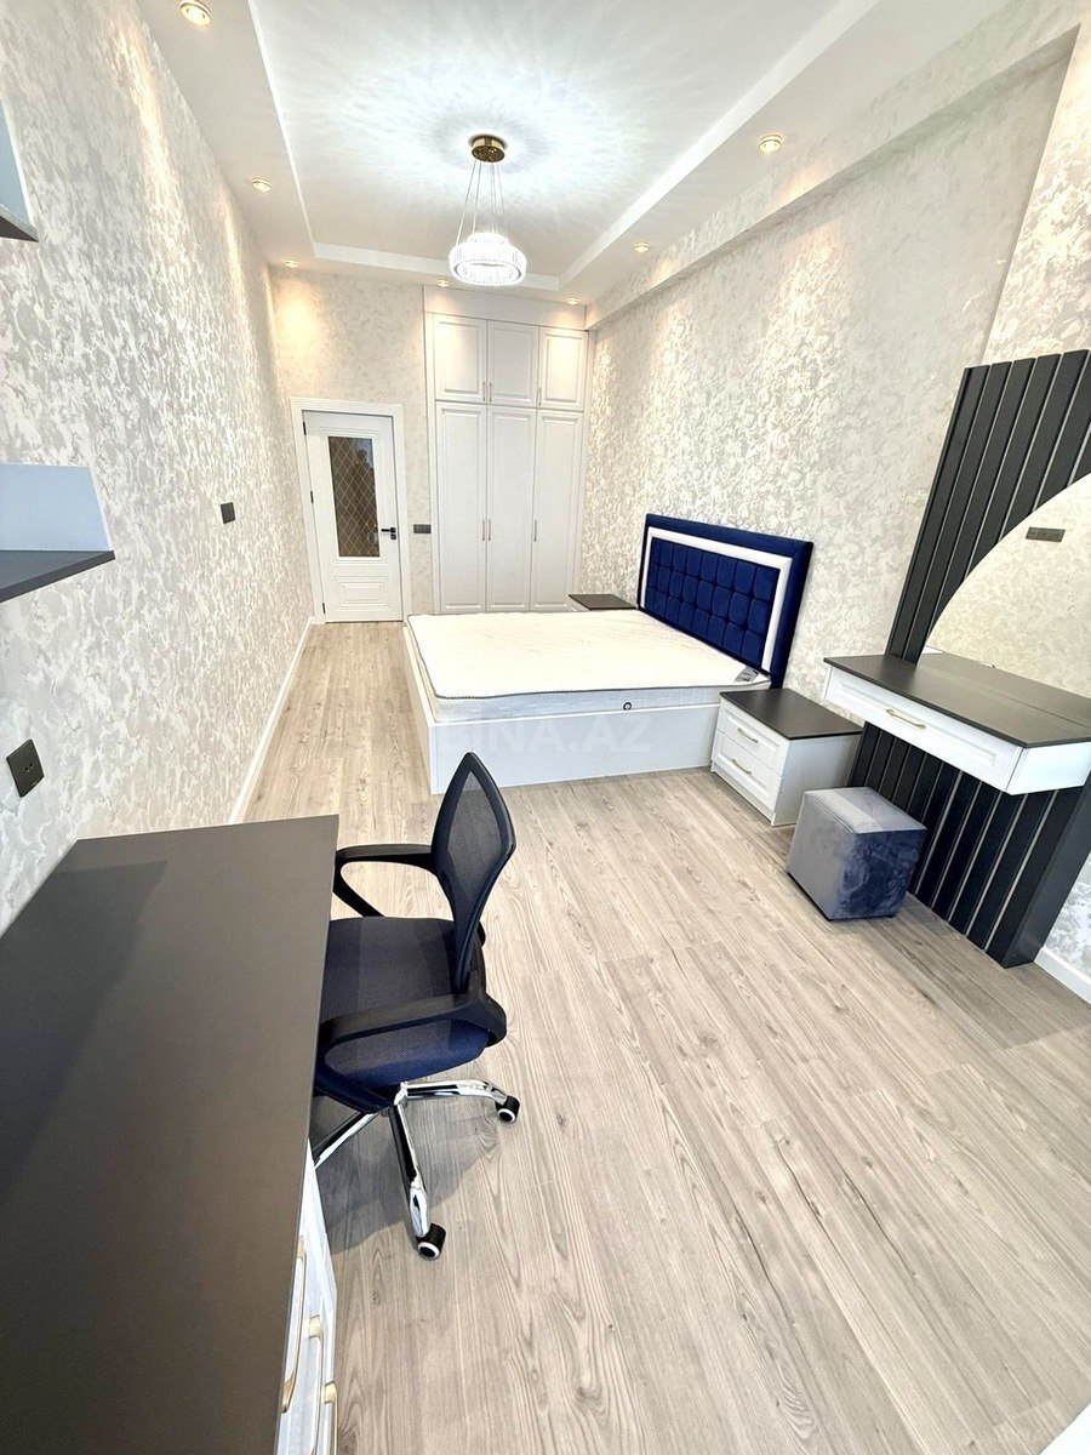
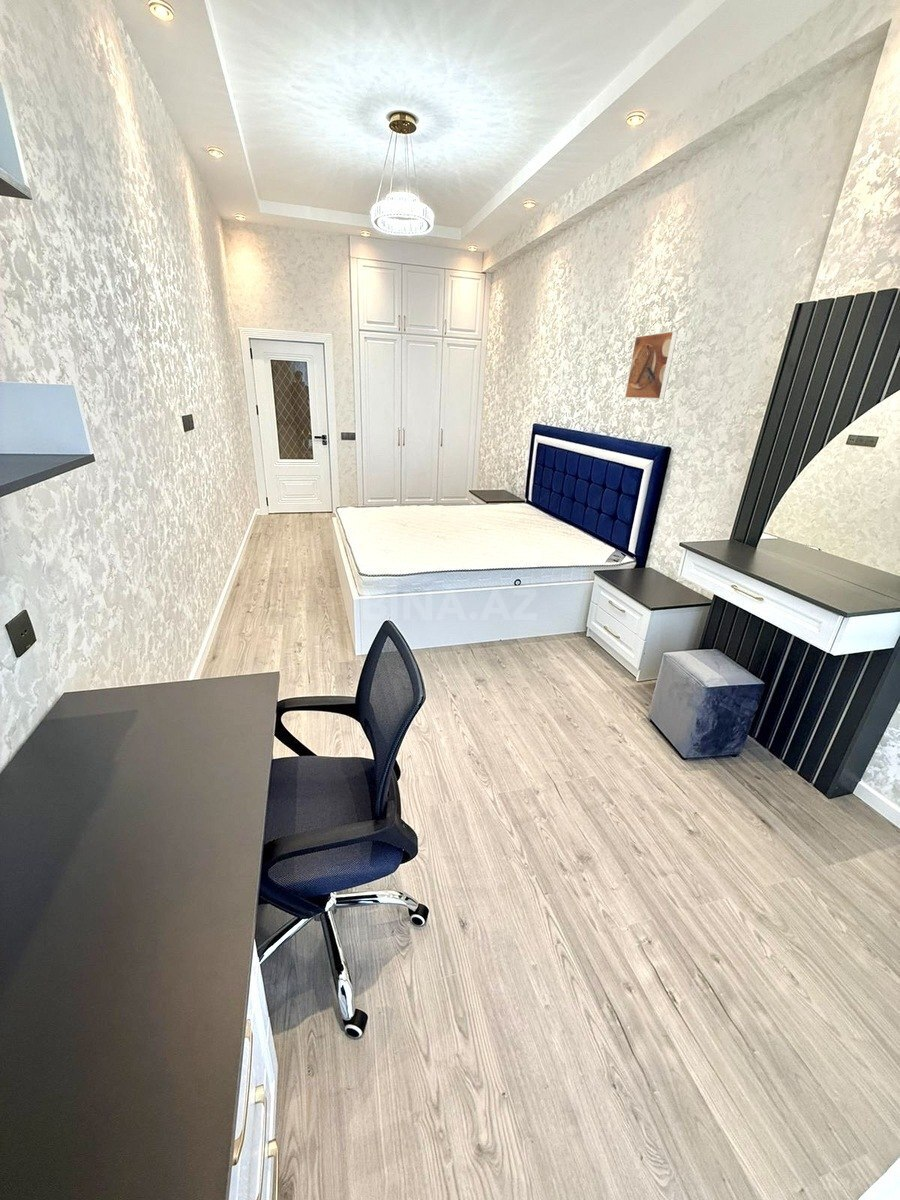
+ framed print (649, 366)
